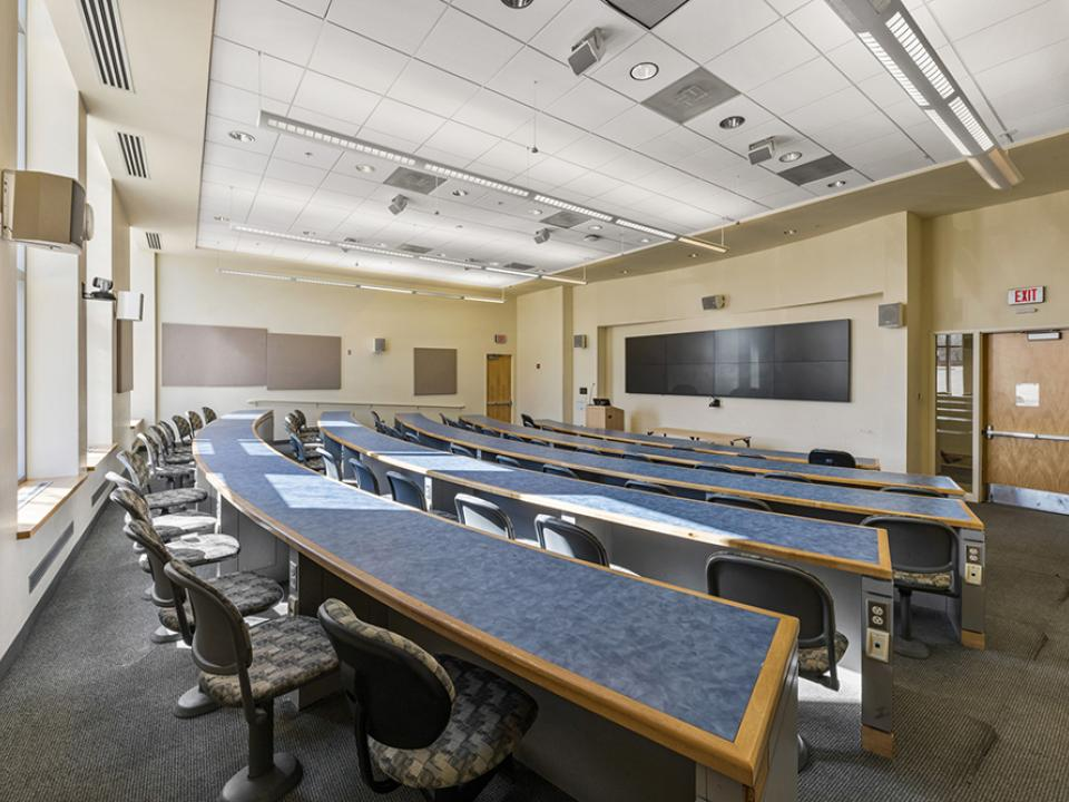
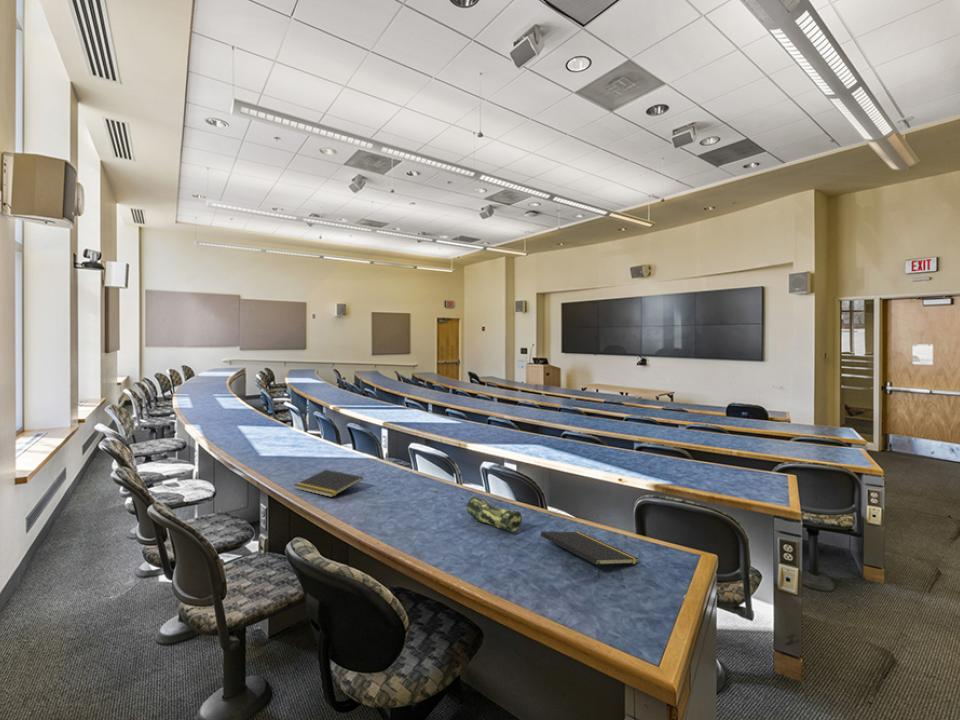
+ notepad (328, 482)
+ pencil case (494, 514)
+ notepad (587, 546)
